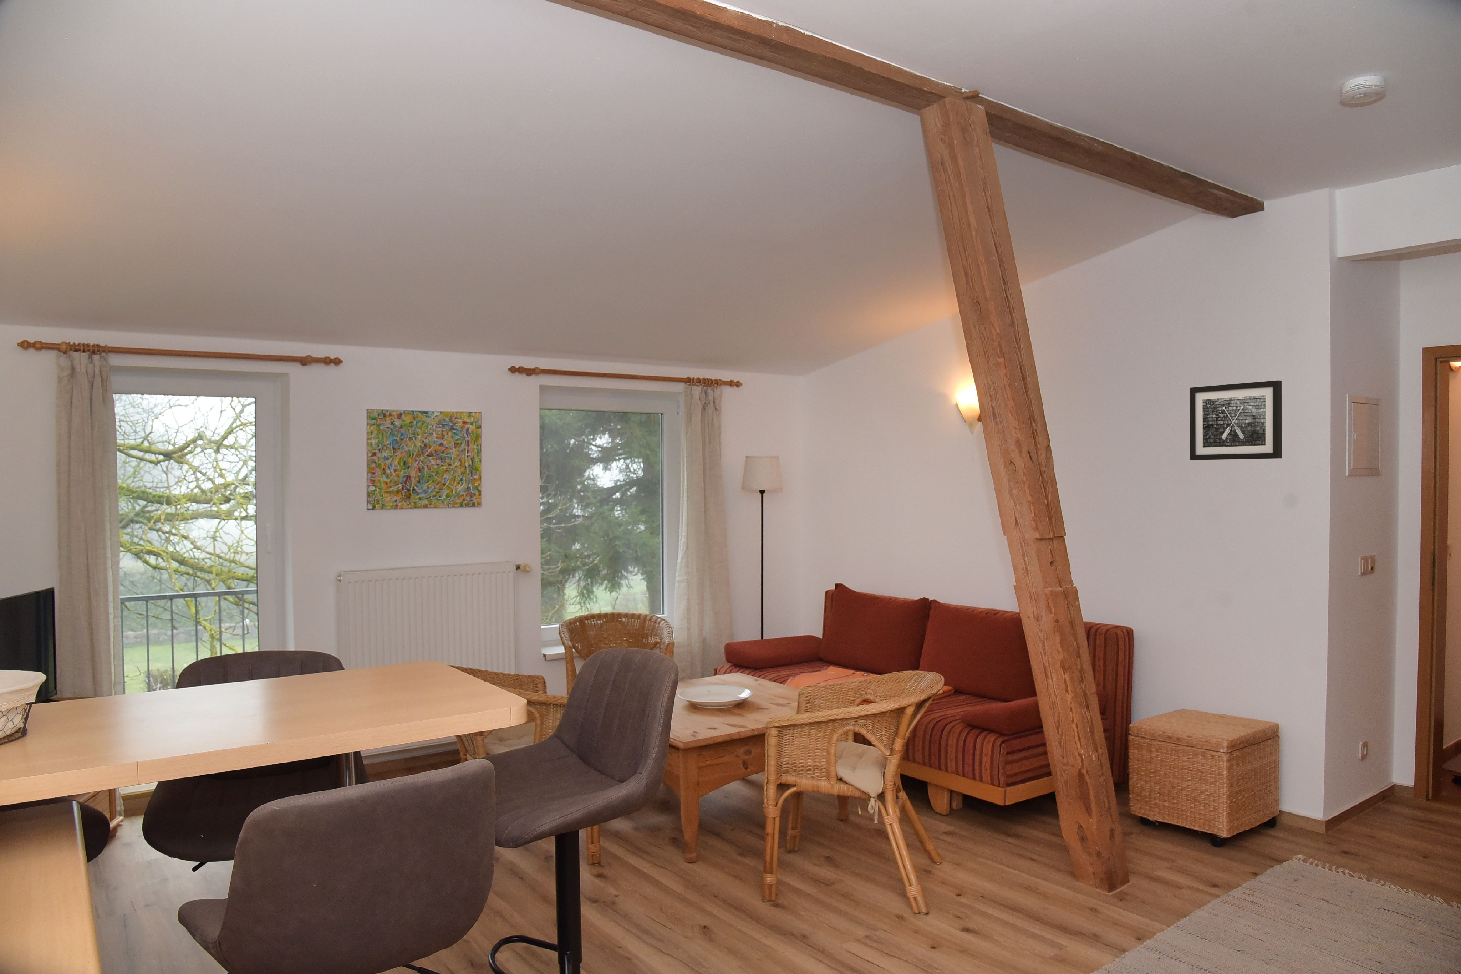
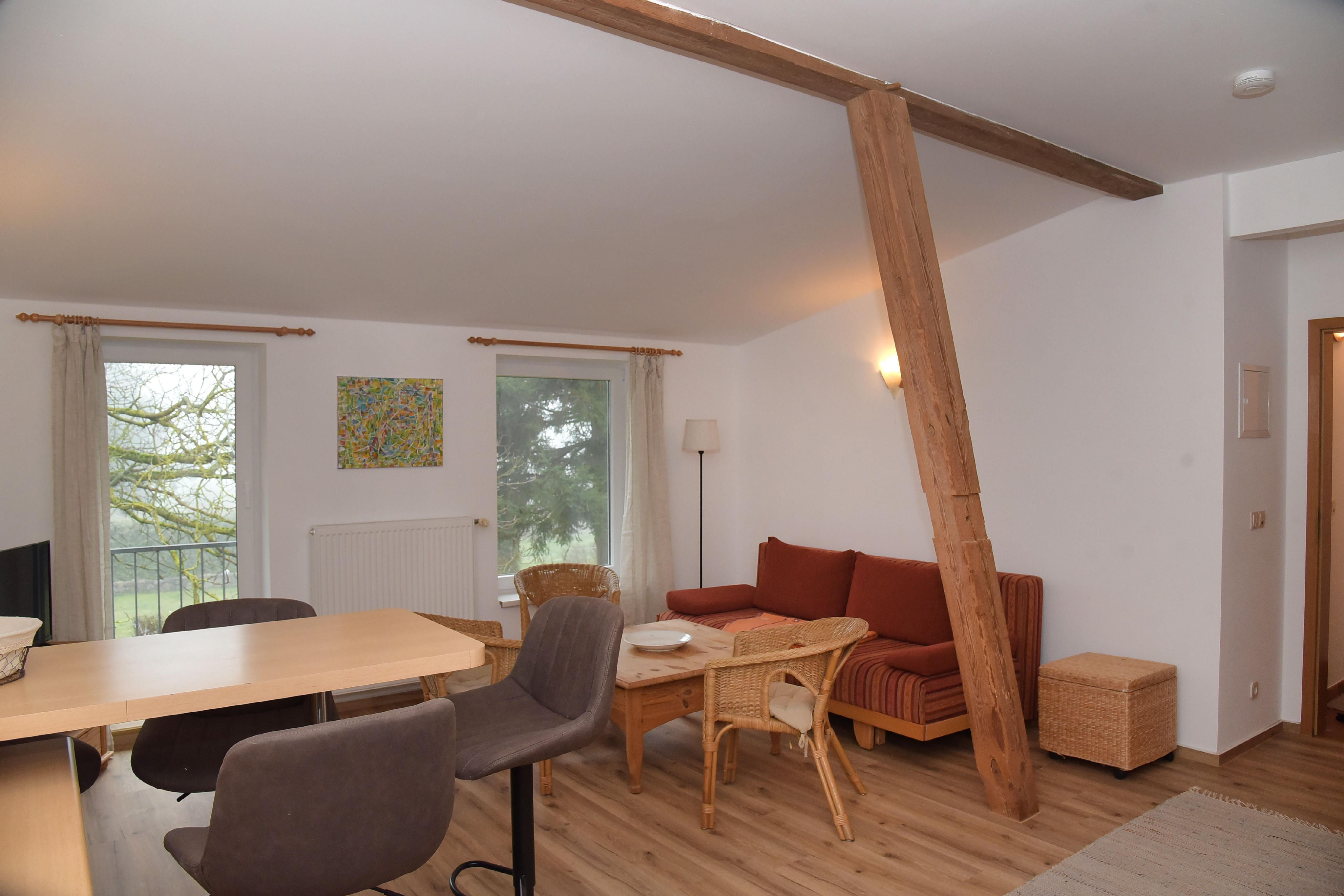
- wall art (1234, 422)
